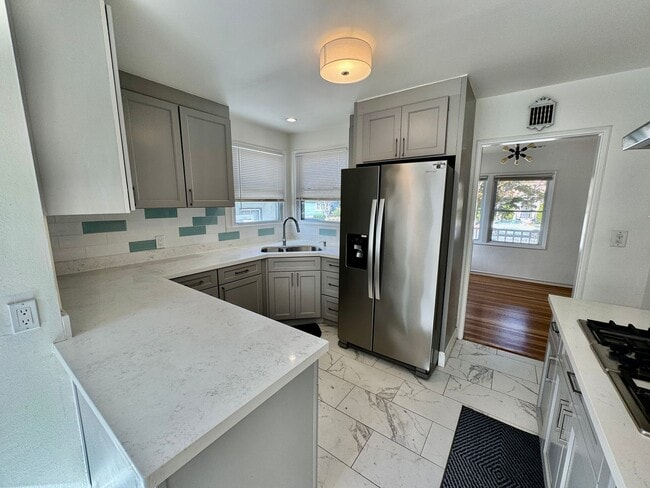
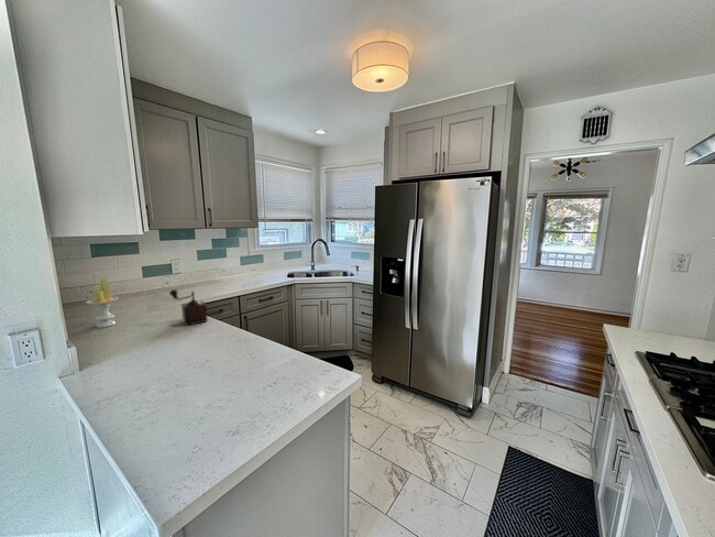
+ candle (102, 302)
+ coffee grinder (188, 305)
